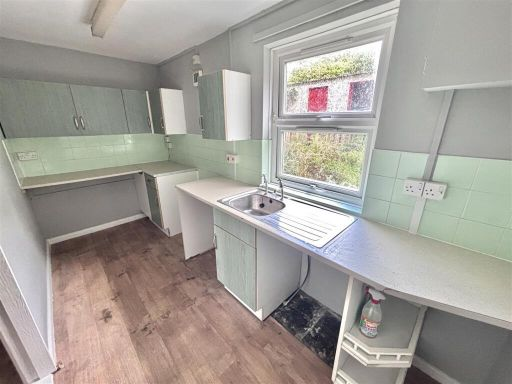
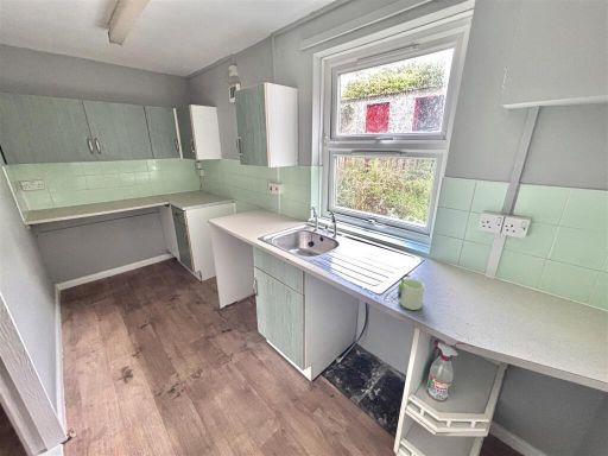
+ mug (412, 290)
